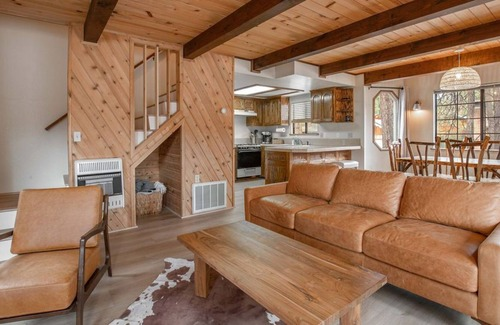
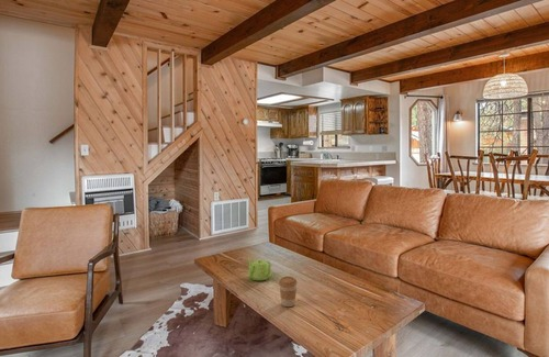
+ coffee cup (288, 290)
+ teapot (259, 268)
